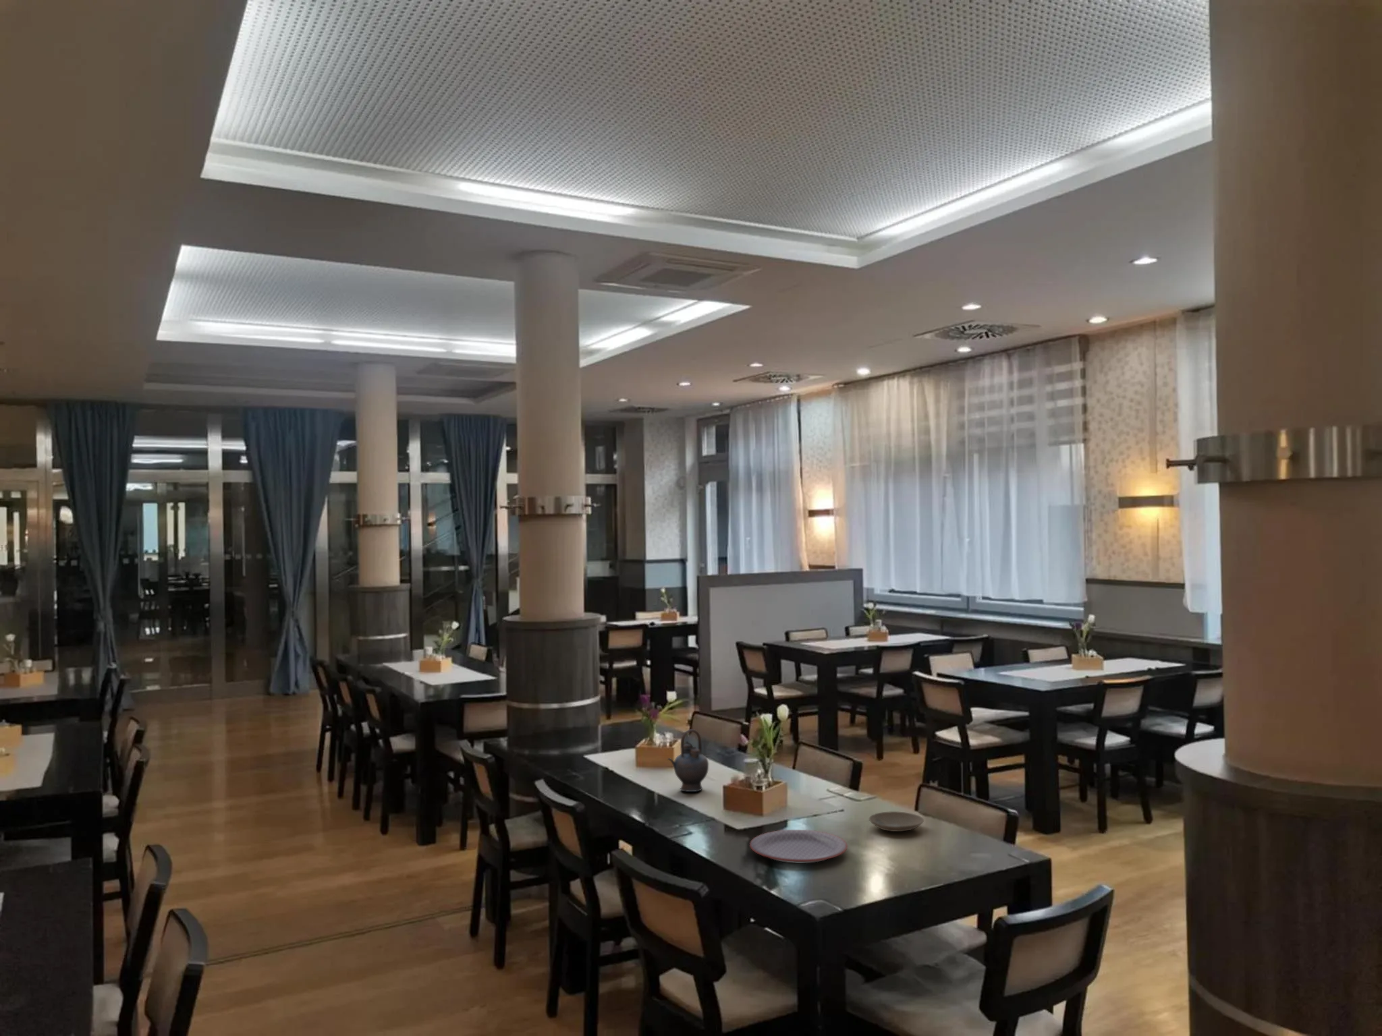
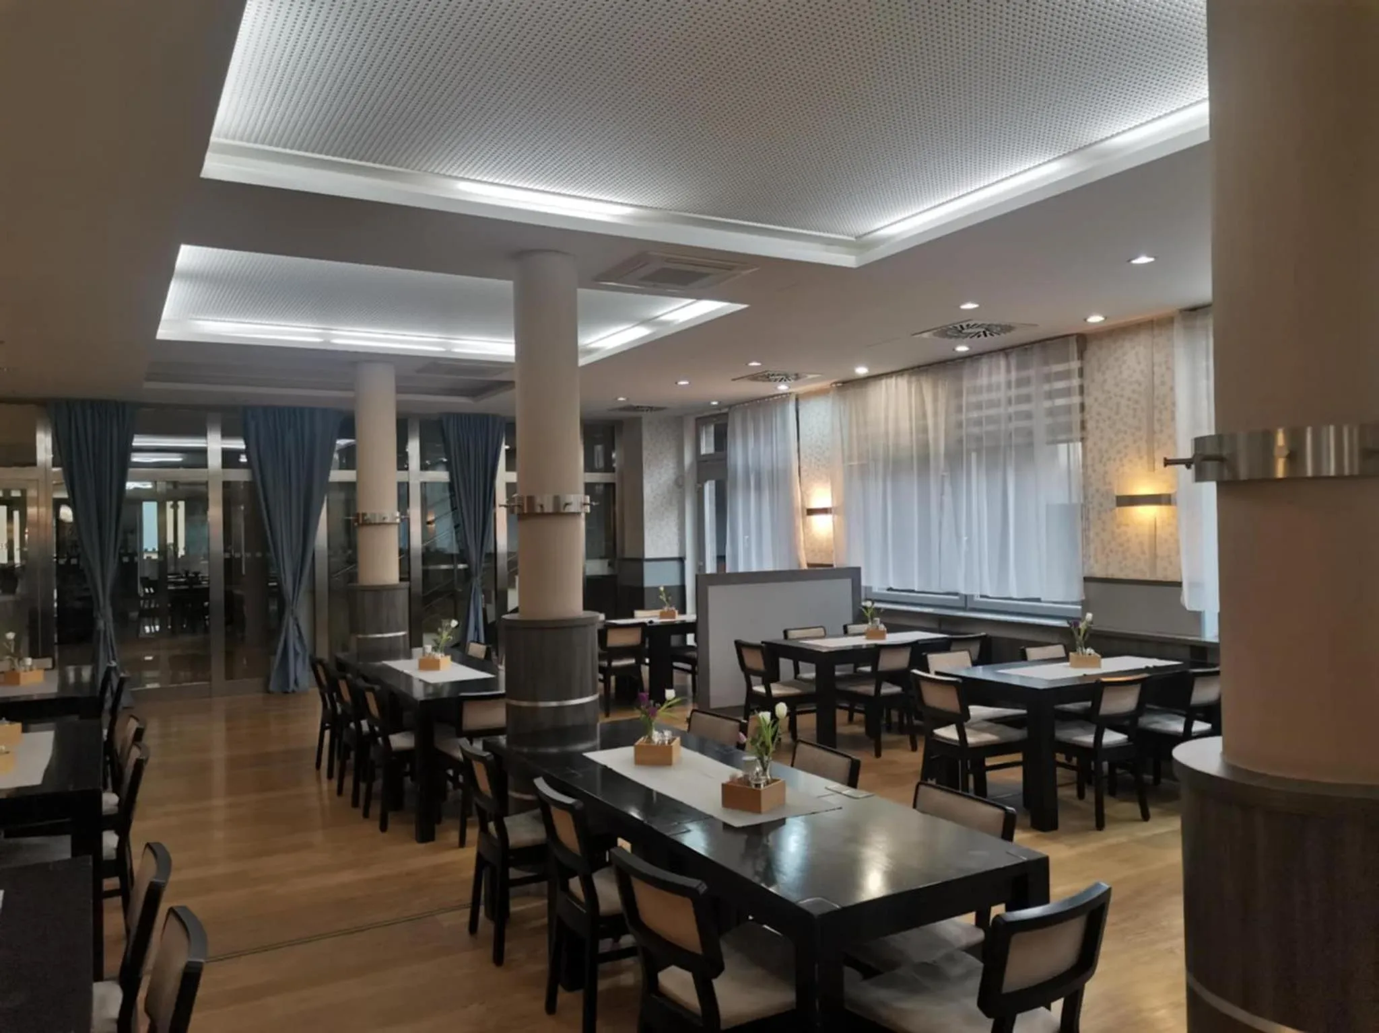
- plate (897, 823)
- plate (799, 848)
- teapot (687, 760)
